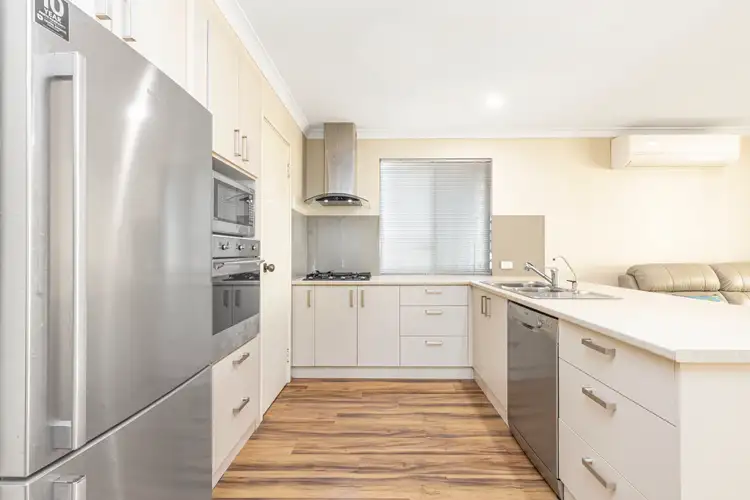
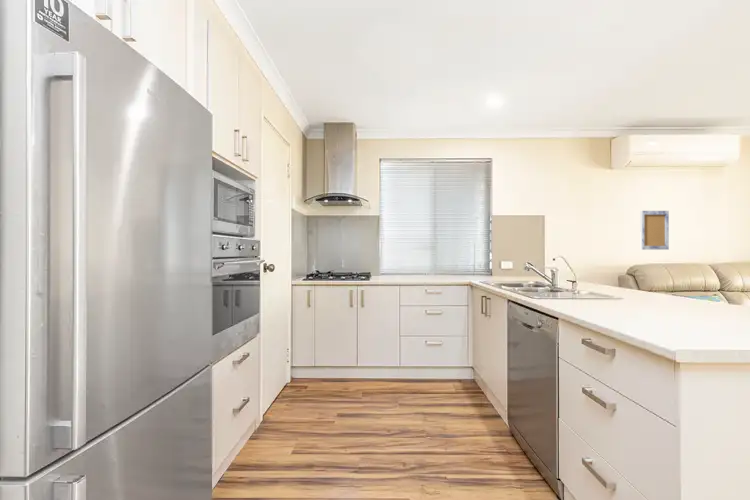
+ wall art (654, 230)
